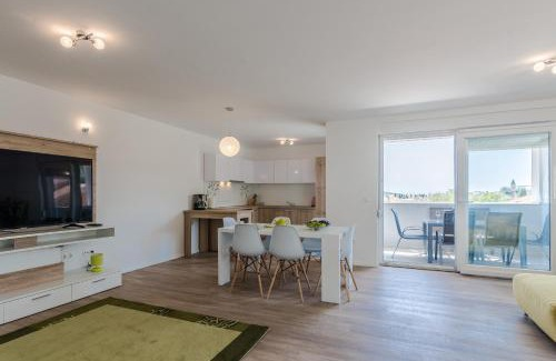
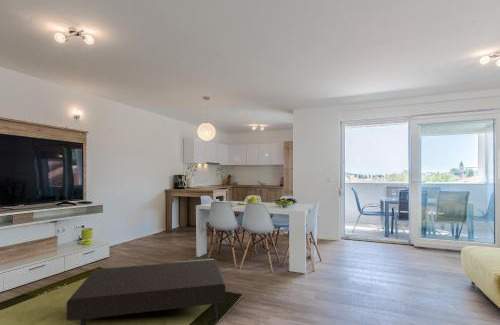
+ coffee table (155, 290)
